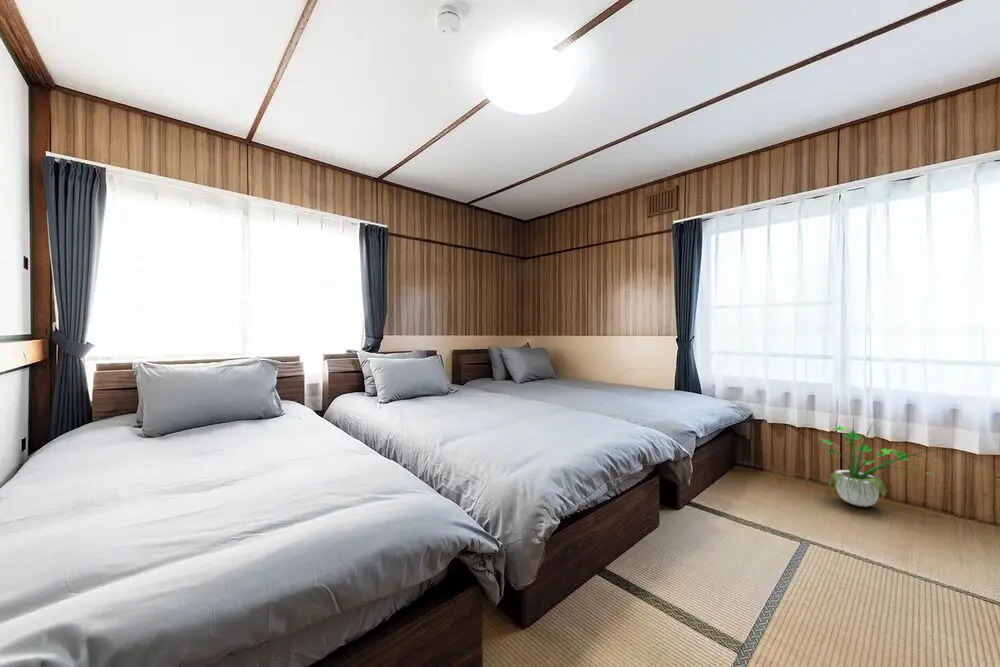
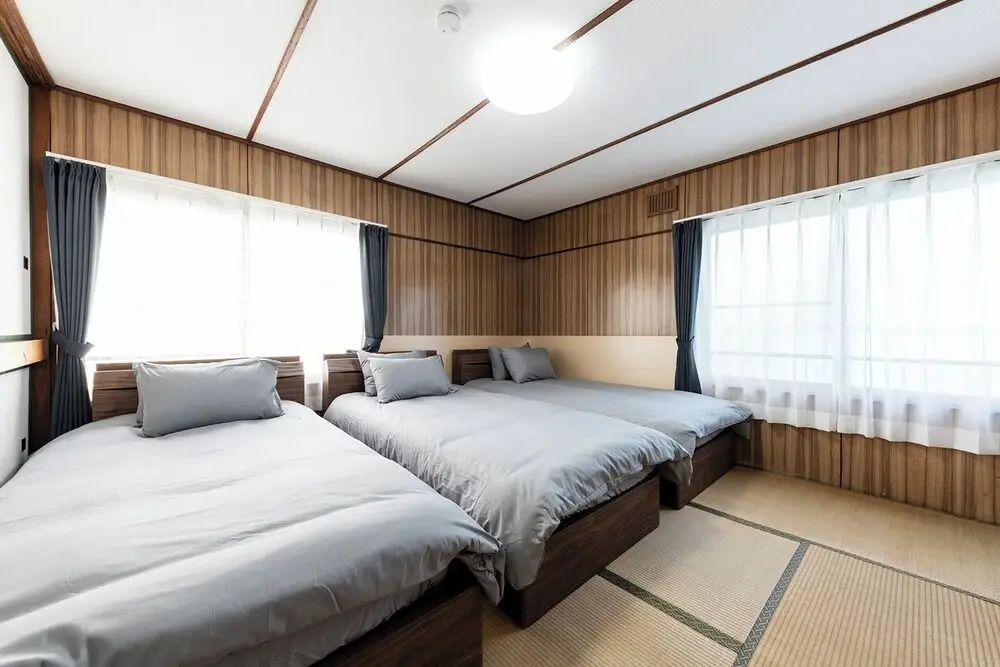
- potted plant (875, 460)
